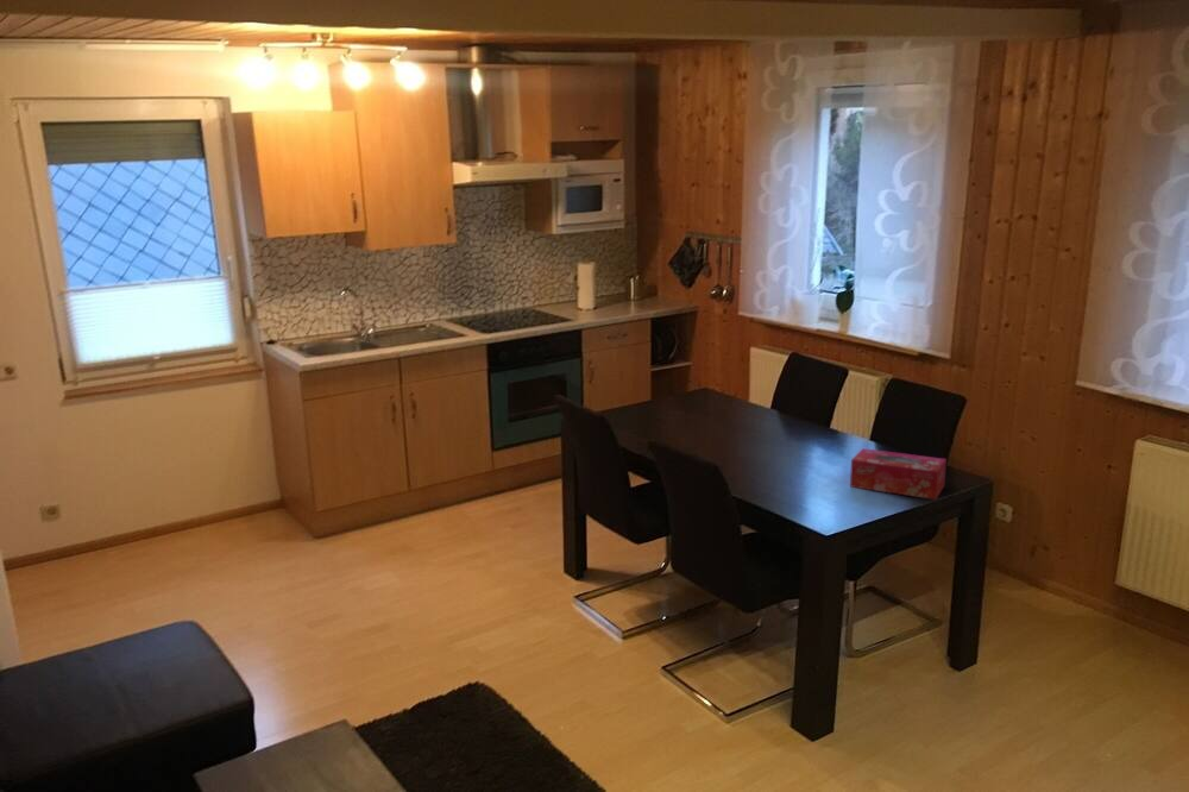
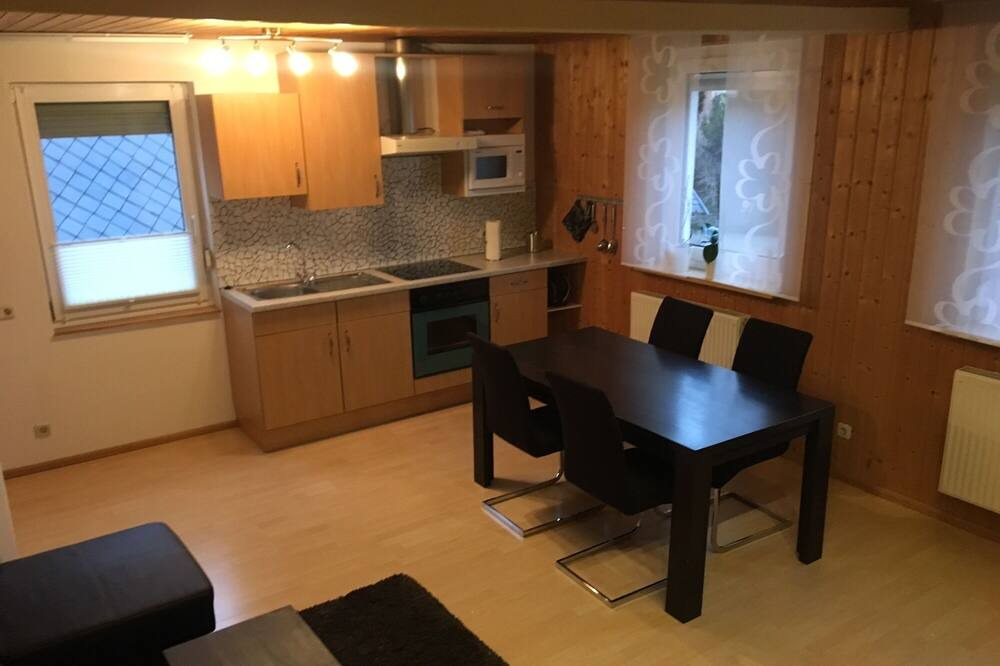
- tissue box (898, 472)
